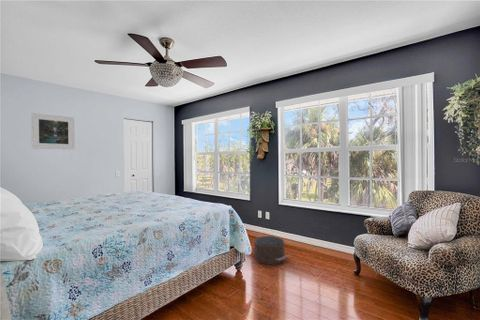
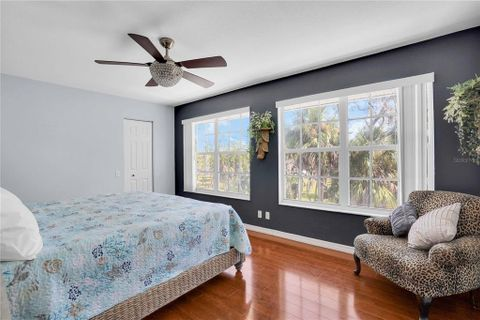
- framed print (54, 132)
- pouf (271, 248)
